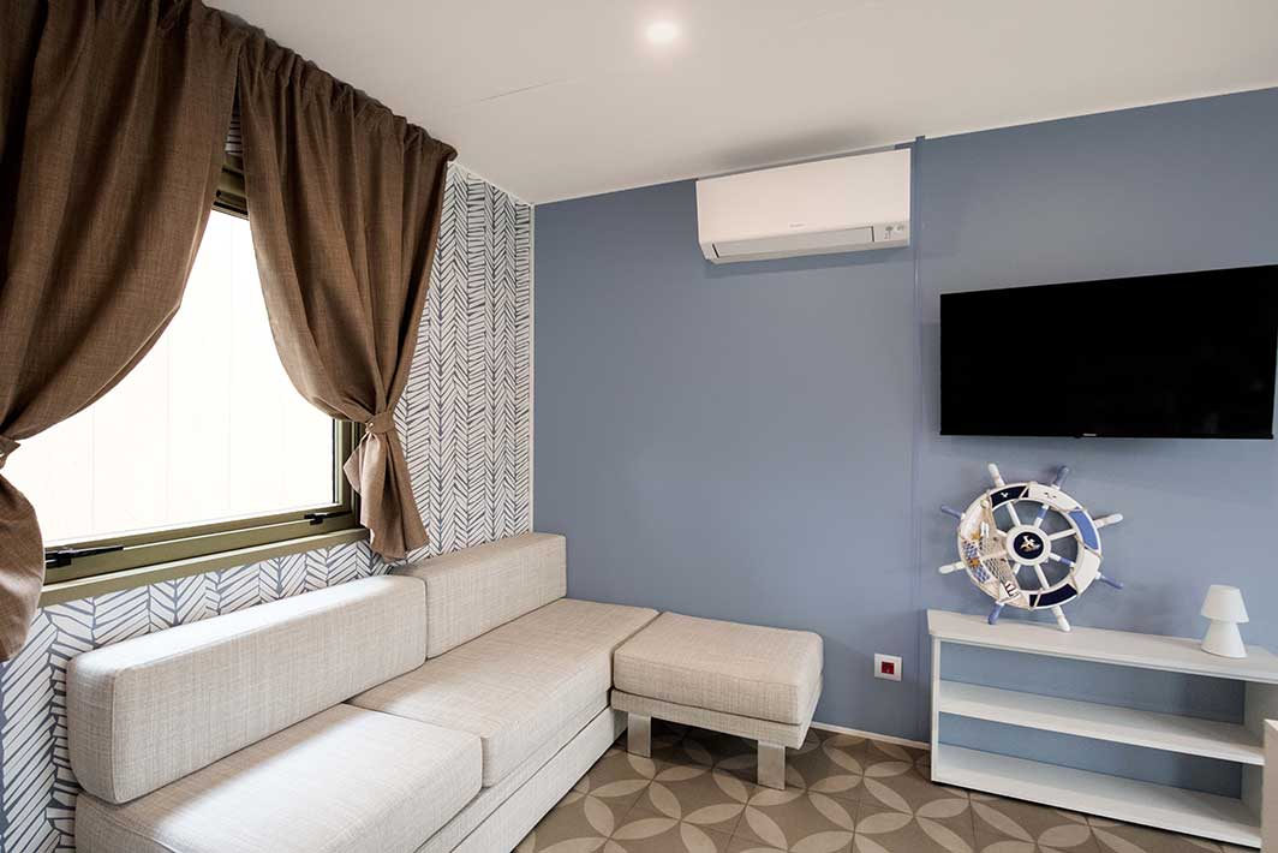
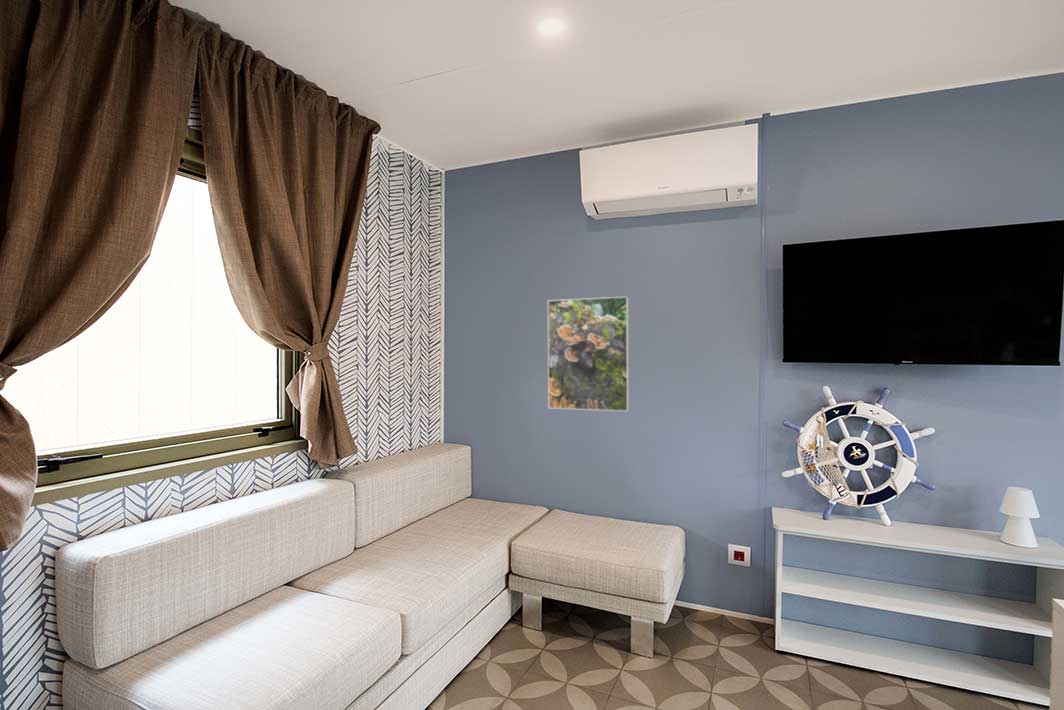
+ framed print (587, 354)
